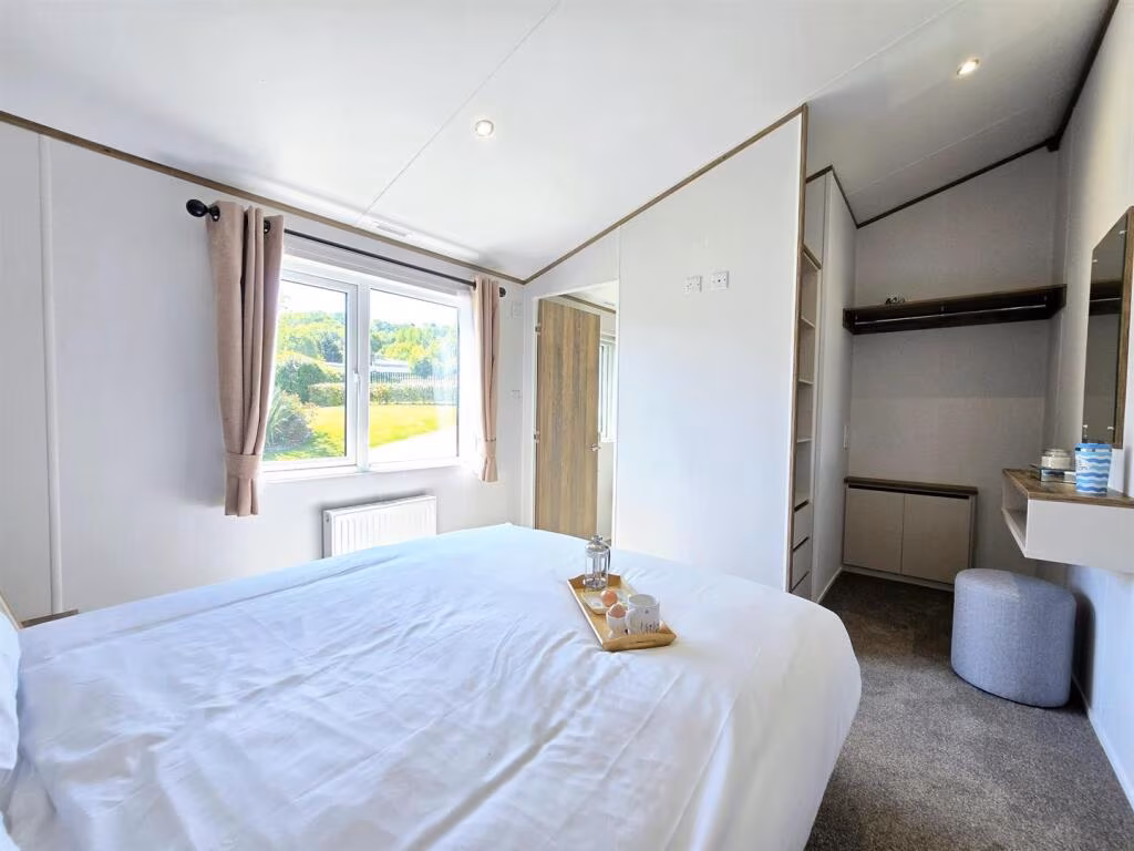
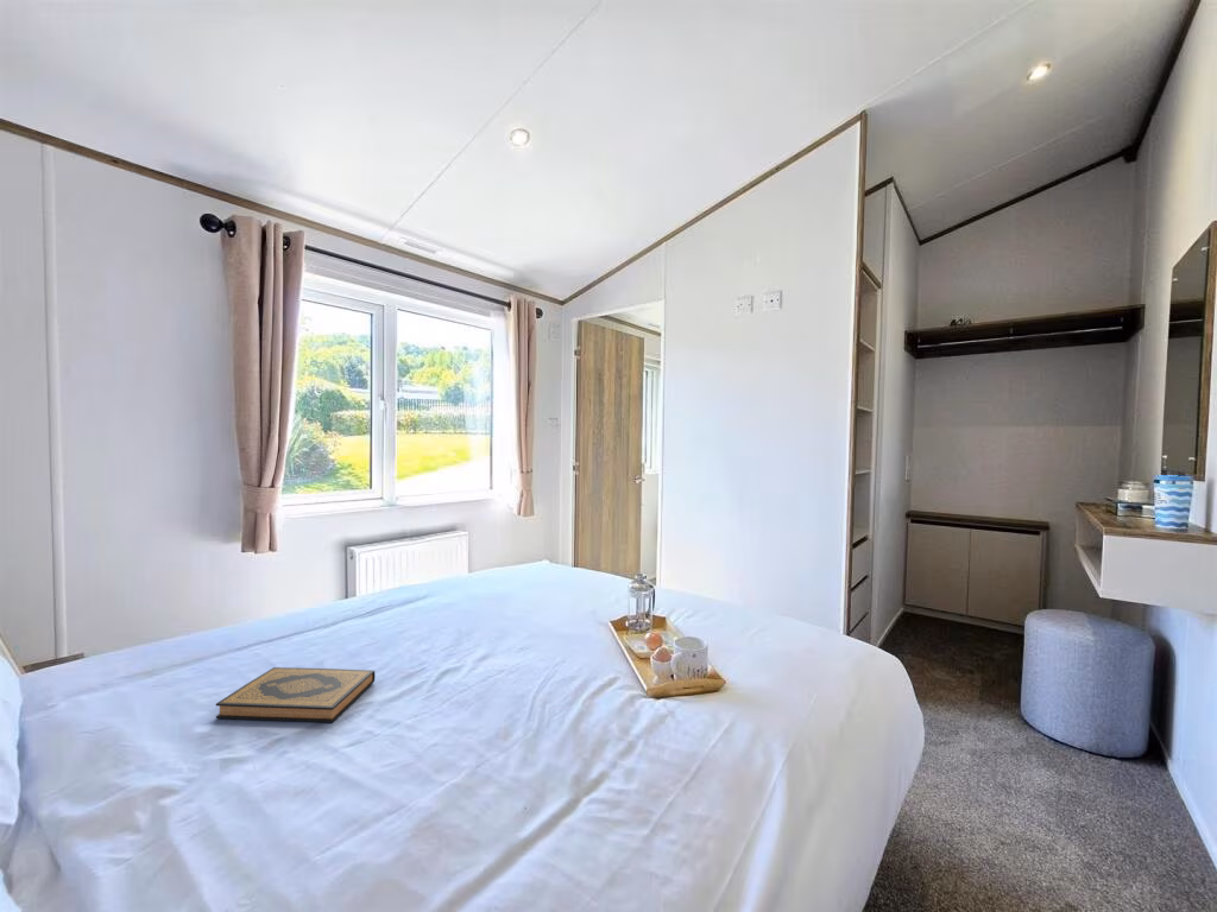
+ hardback book (301, 691)
